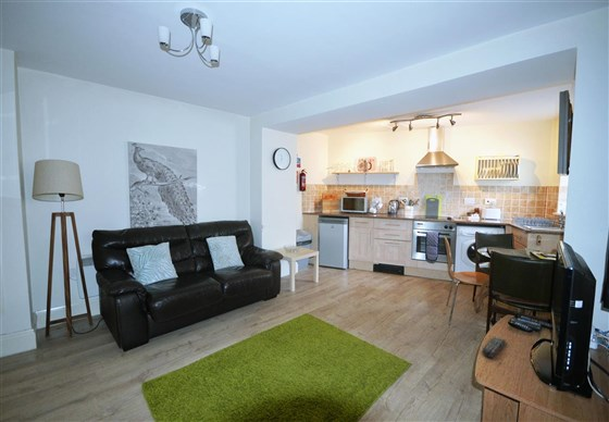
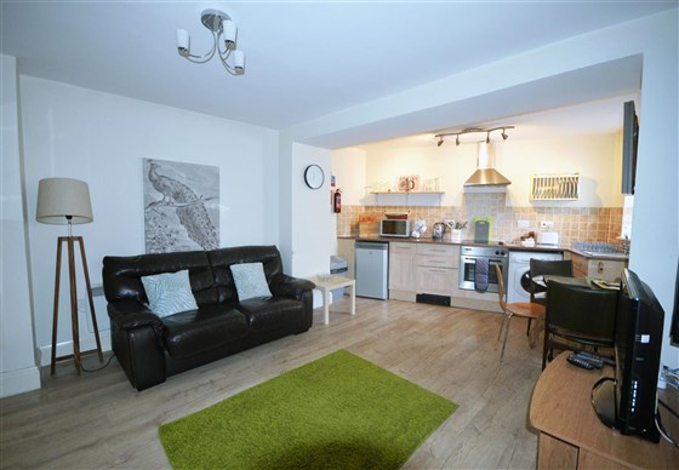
- remote control (494, 346)
